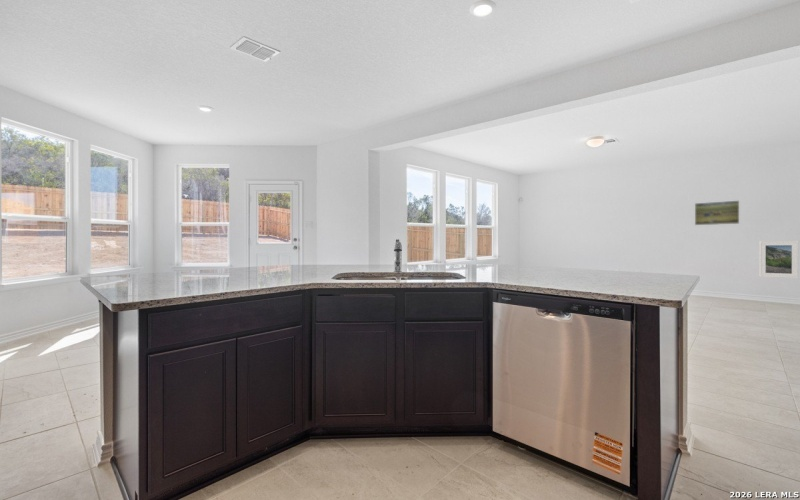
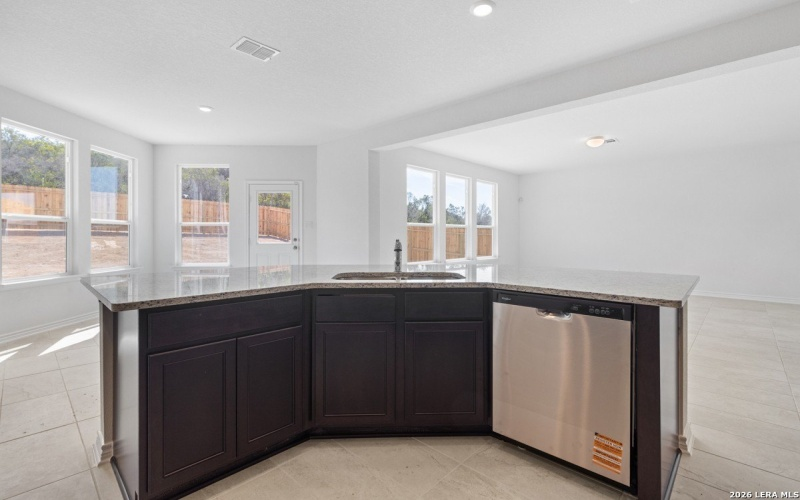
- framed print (716, 213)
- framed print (778, 259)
